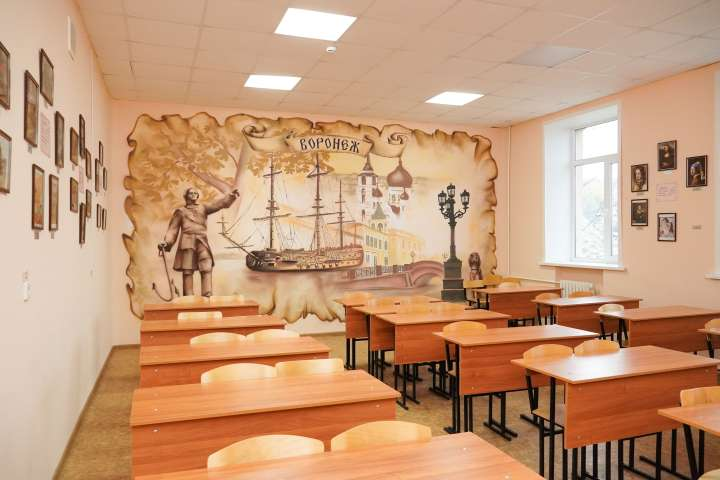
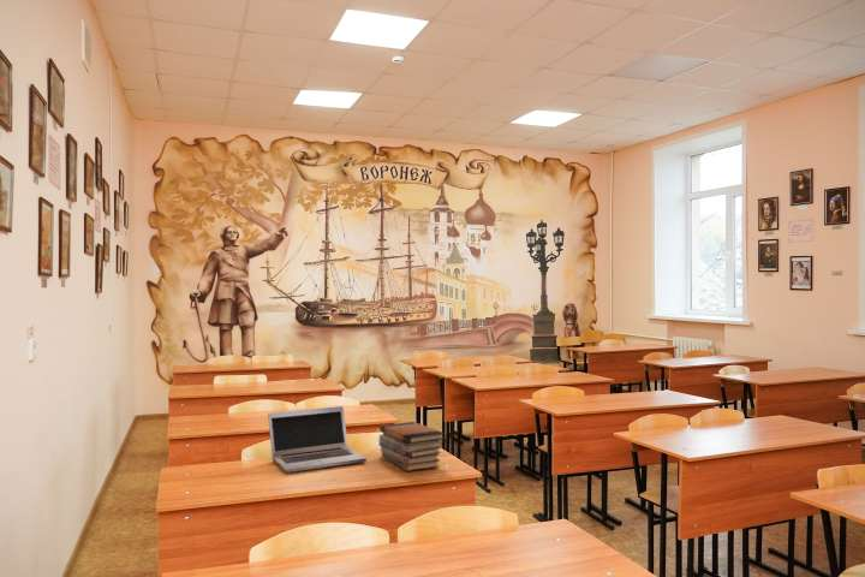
+ book stack (410, 445)
+ laptop (316, 436)
